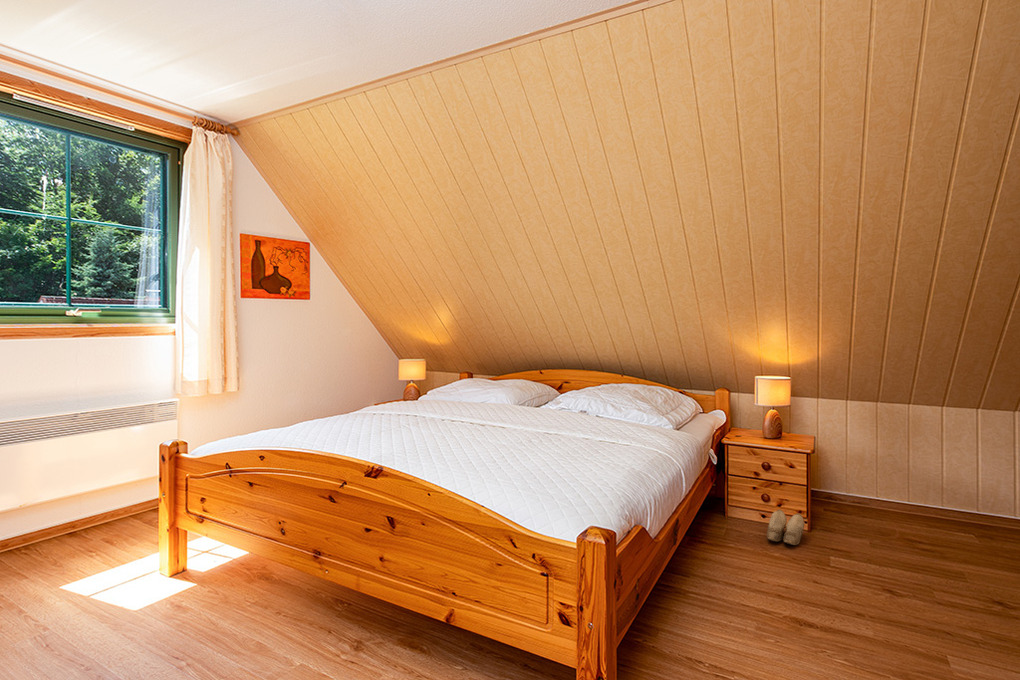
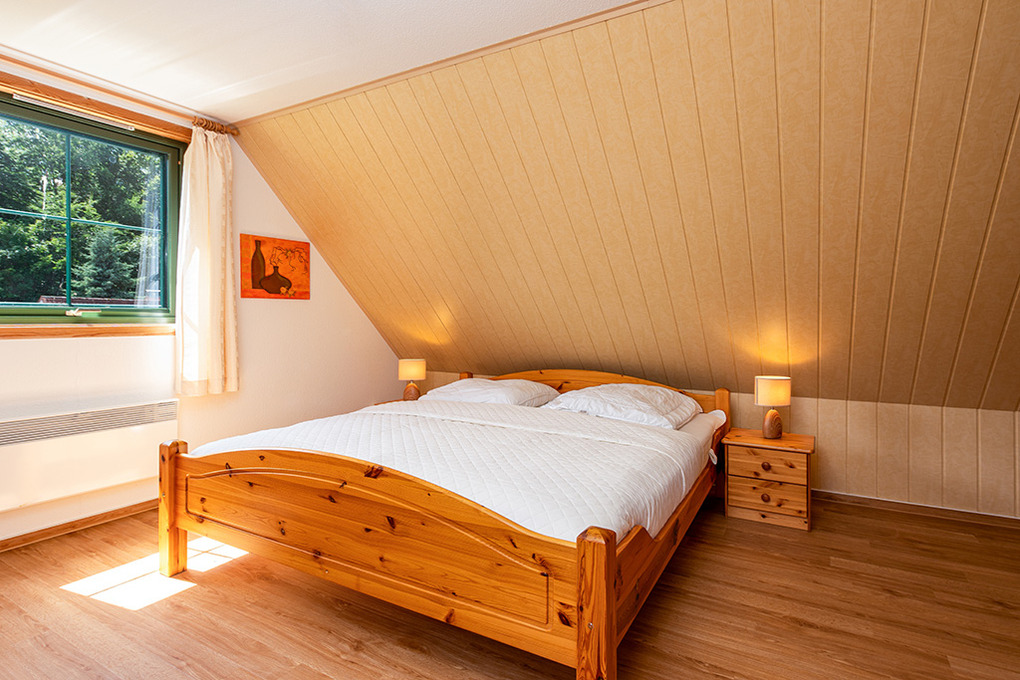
- slippers (784, 527)
